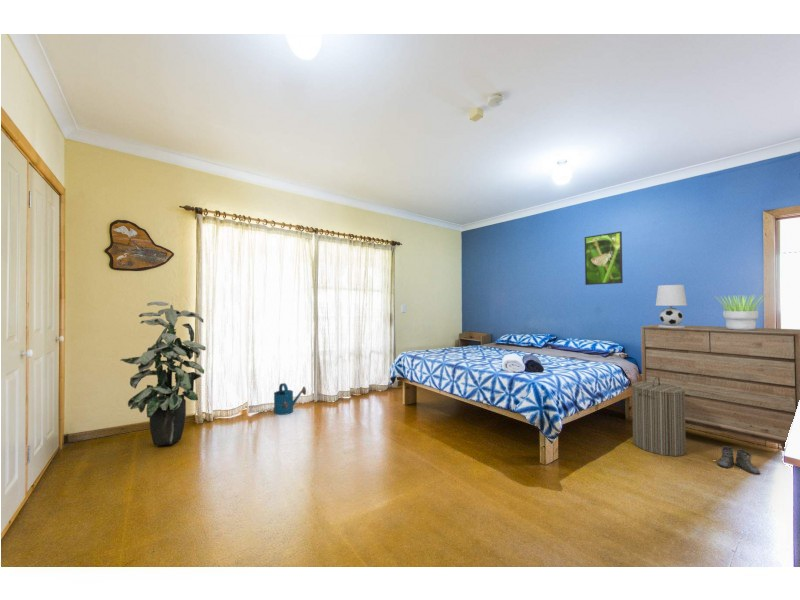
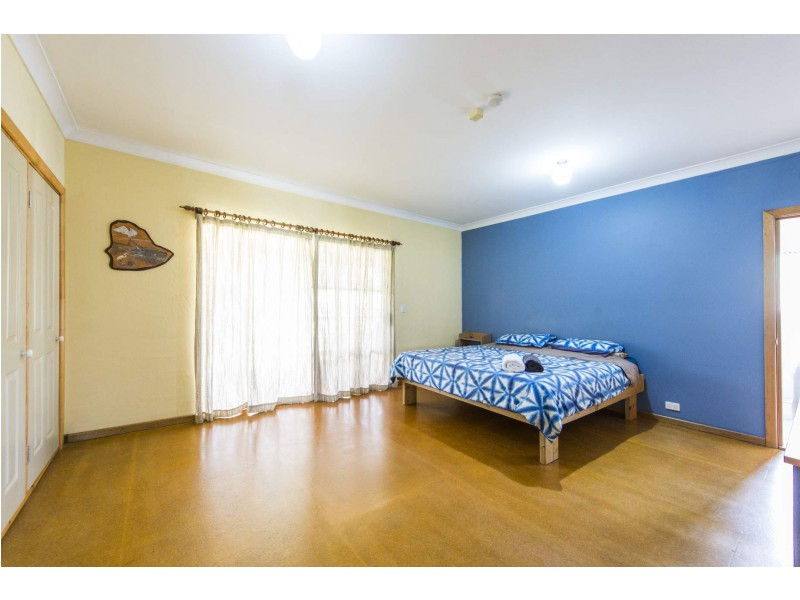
- indoor plant (165, 371)
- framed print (602, 259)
- table lamp (670, 305)
- dresser (716, 384)
- watering can (290, 396)
- boots (736, 458)
- laundry hamper (657, 411)
- potted plant (740, 311)
